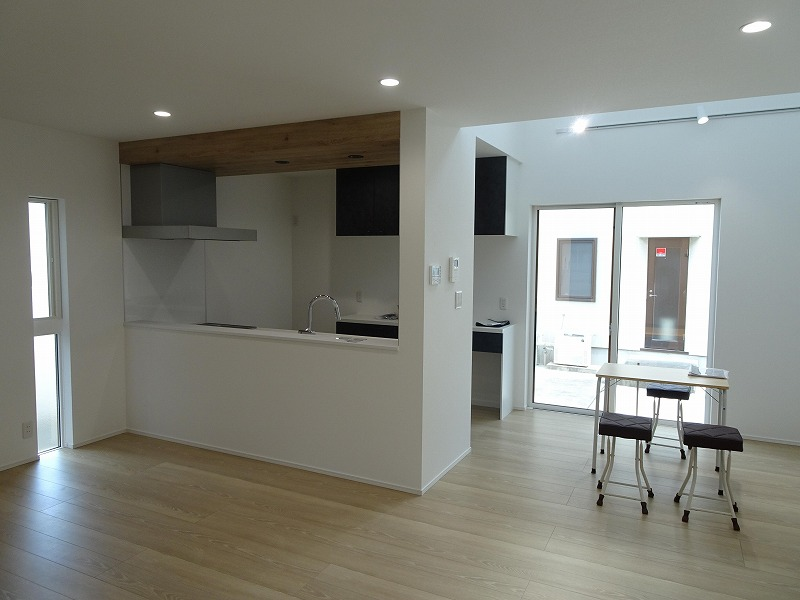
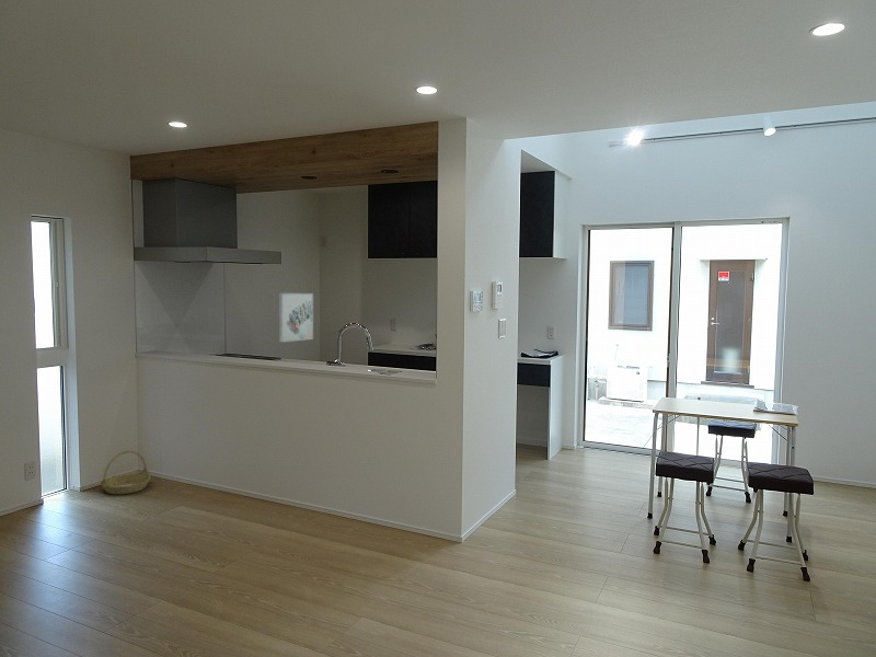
+ wall art (297, 316)
+ basket (125, 474)
